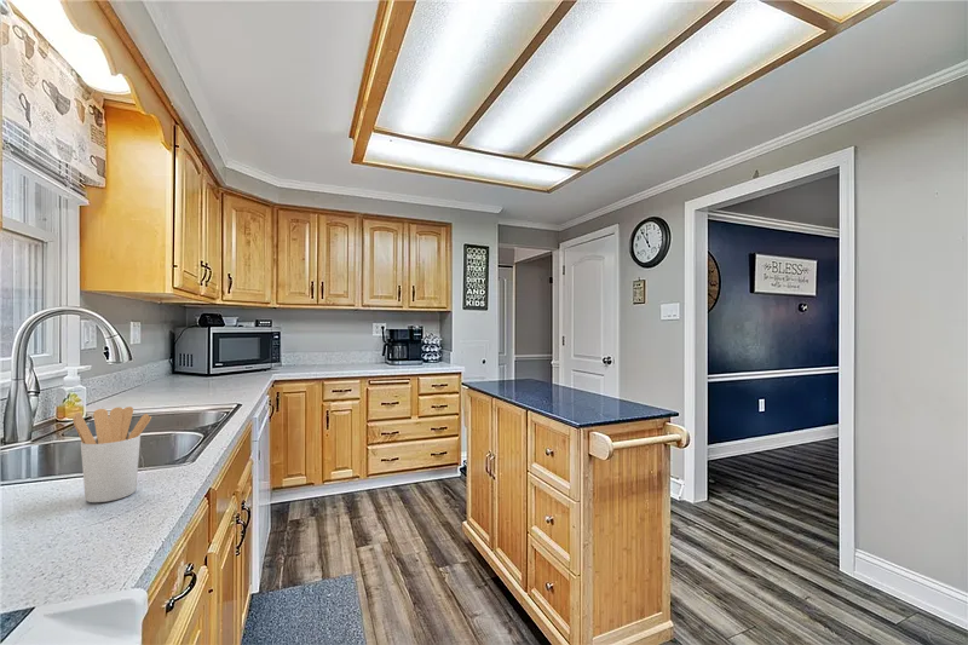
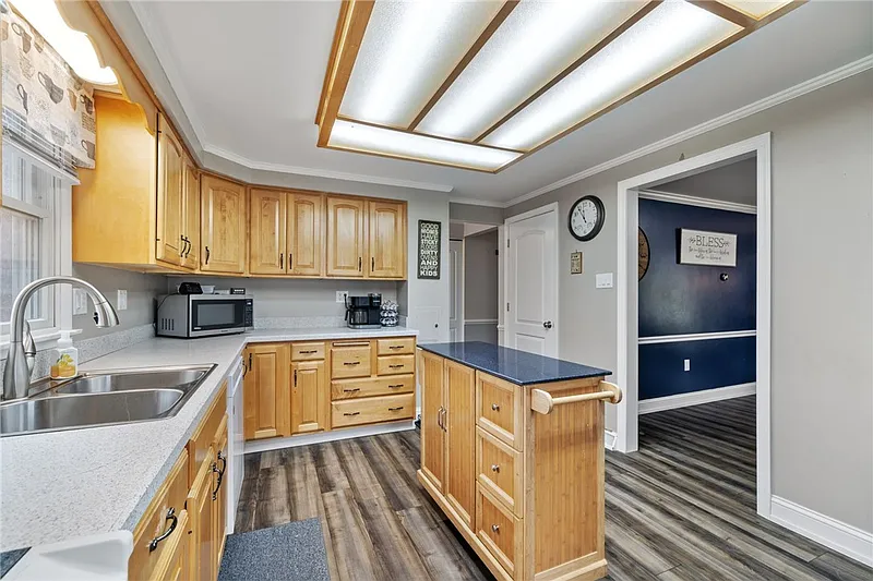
- utensil holder (111, 449)
